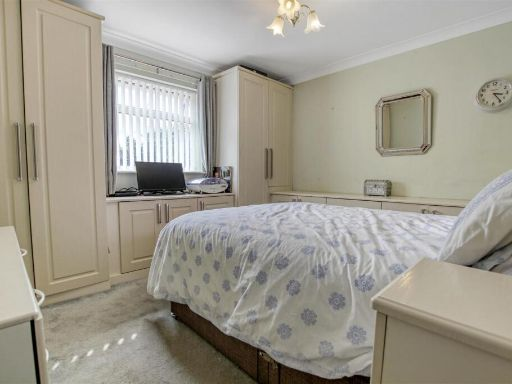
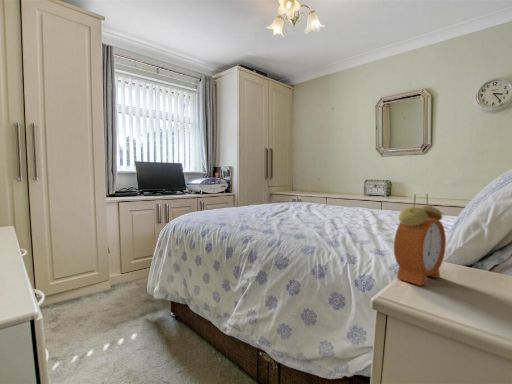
+ alarm clock (420, 236)
